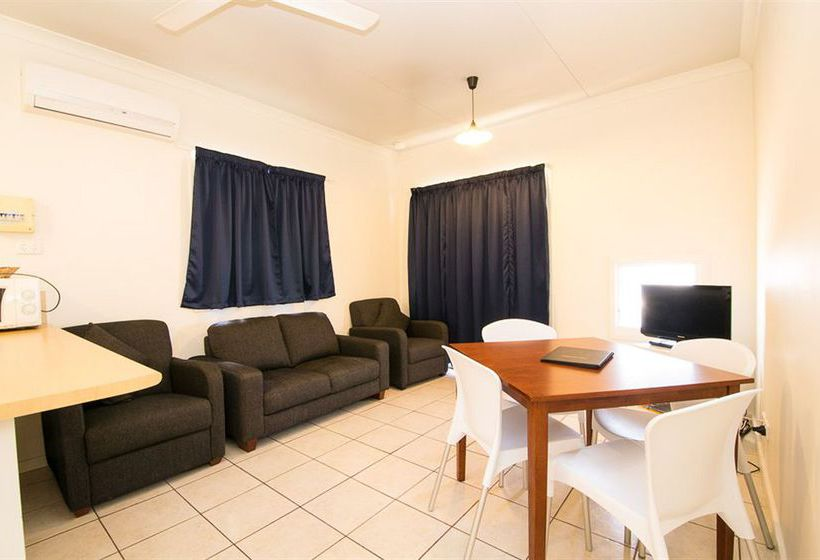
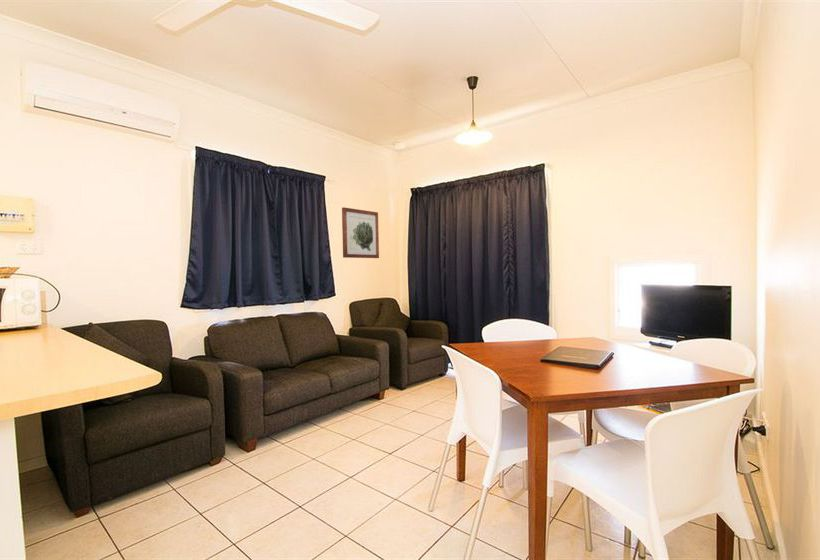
+ wall art (361, 234)
